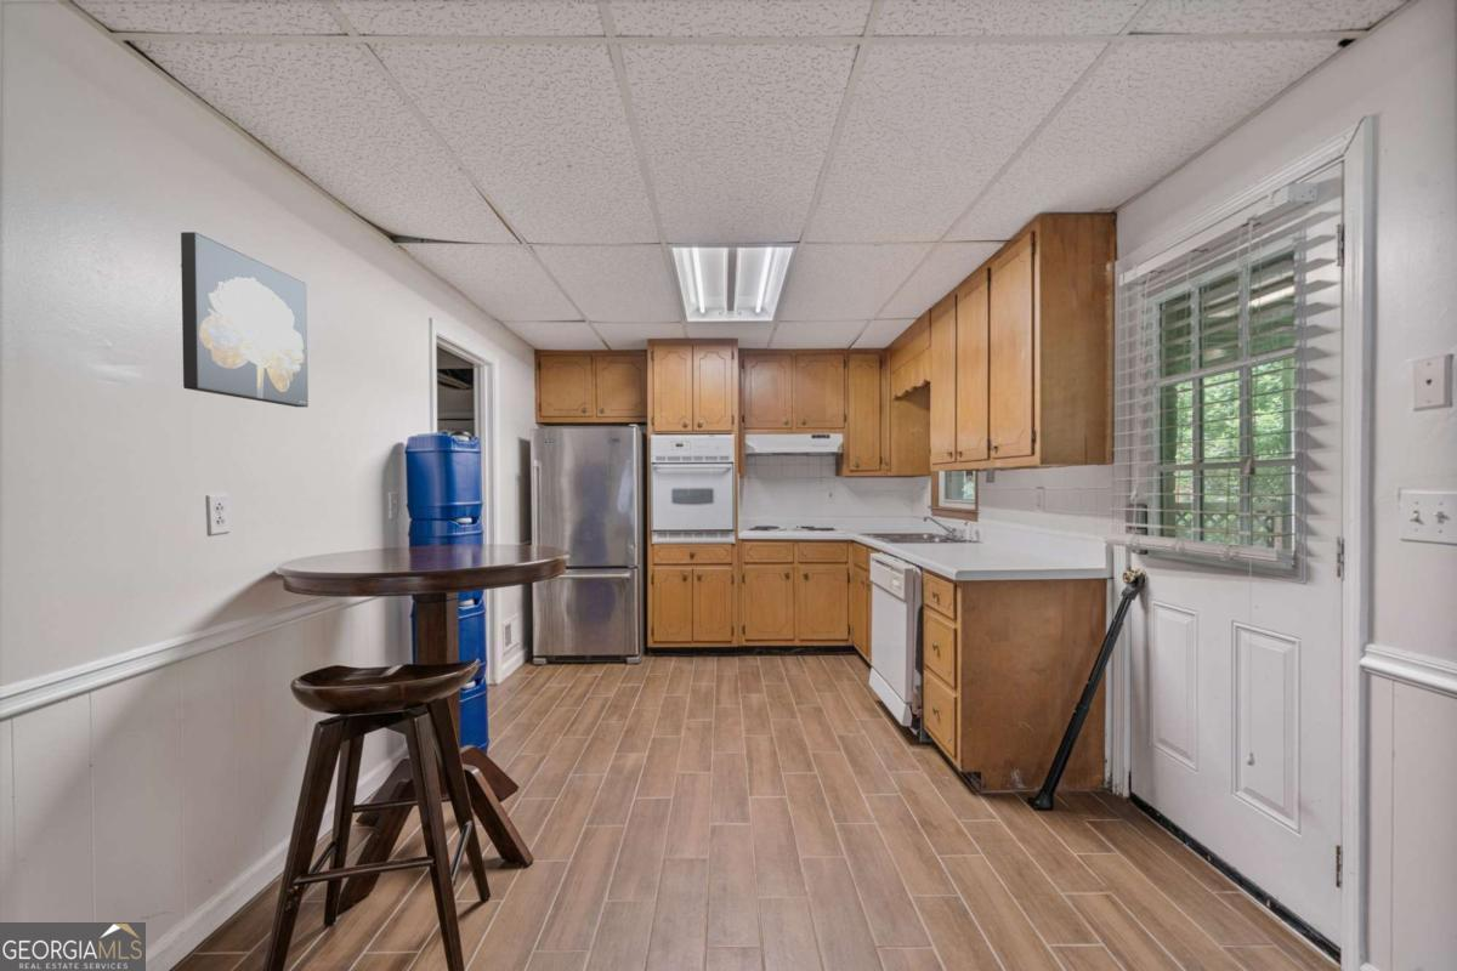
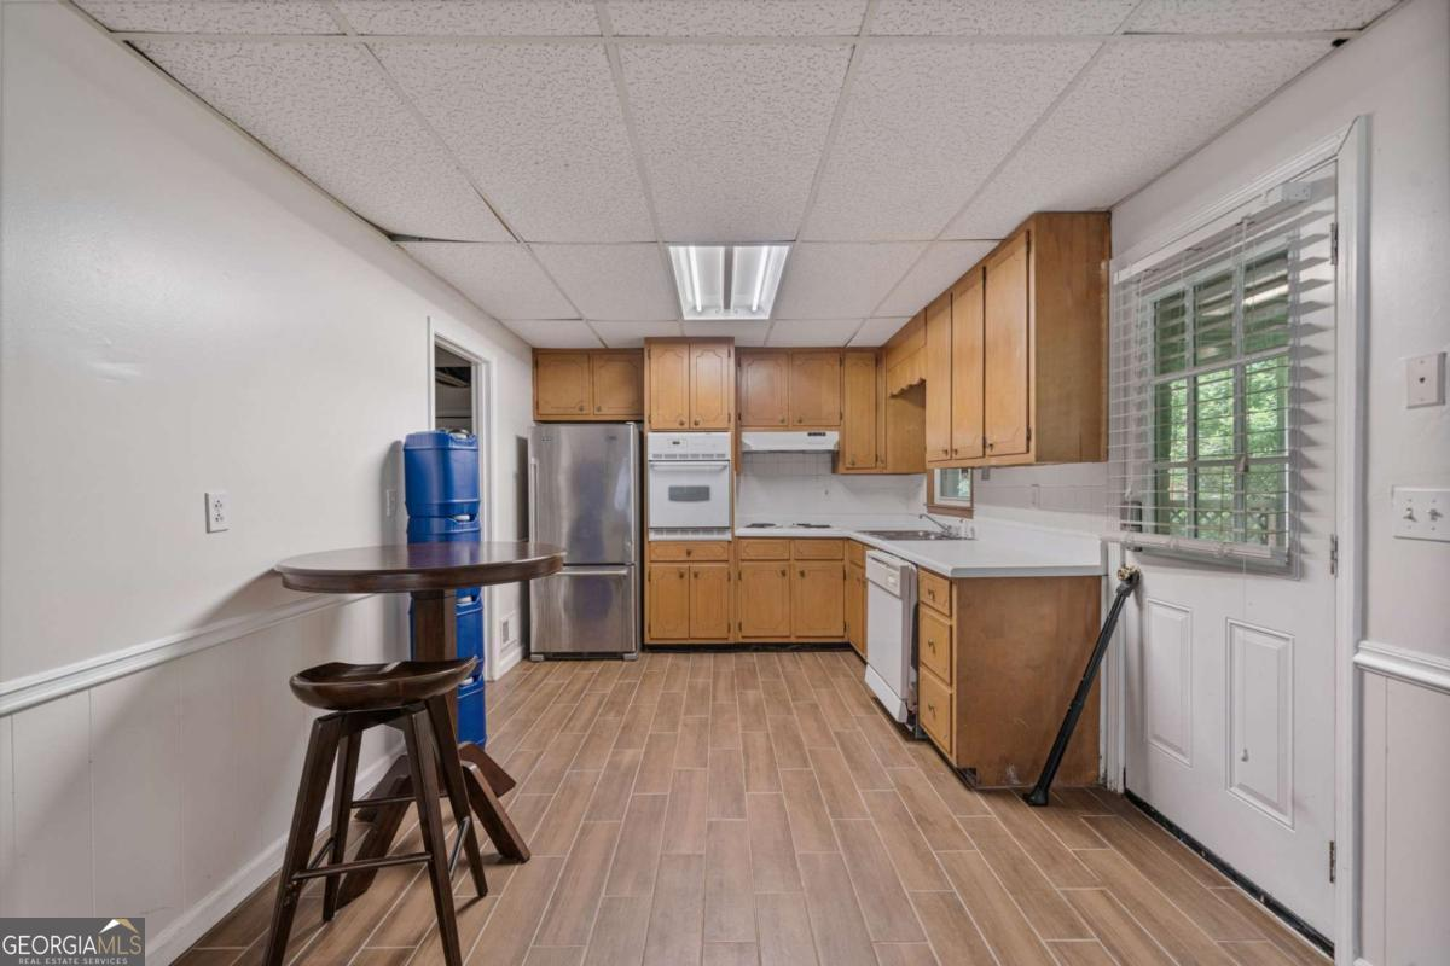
- wall art (250, 329)
